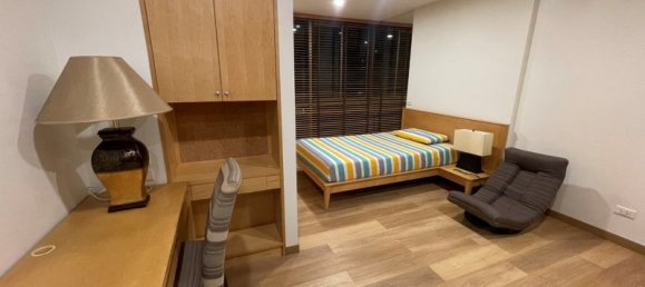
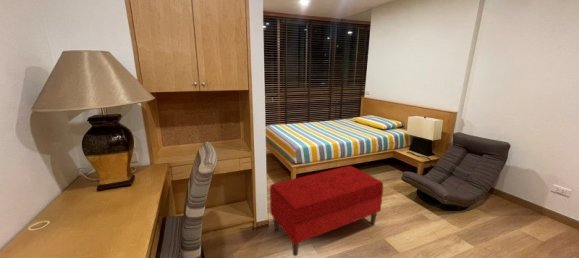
+ bench (326, 205)
